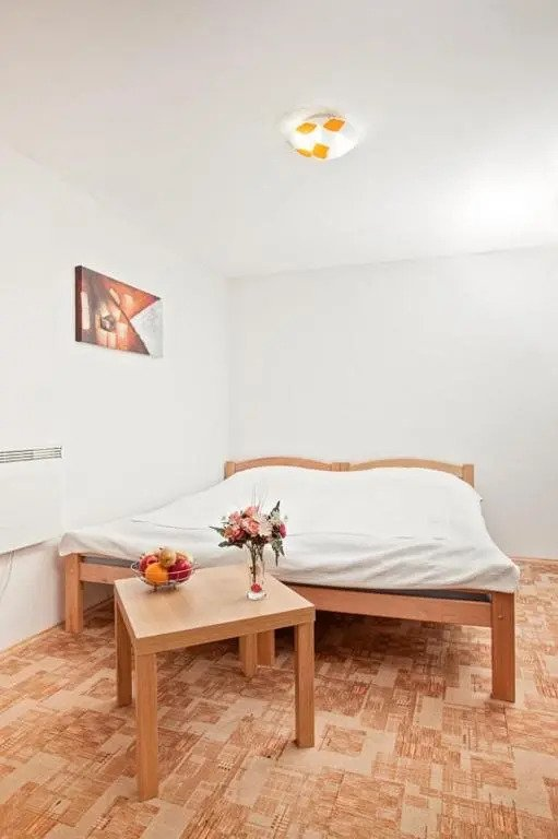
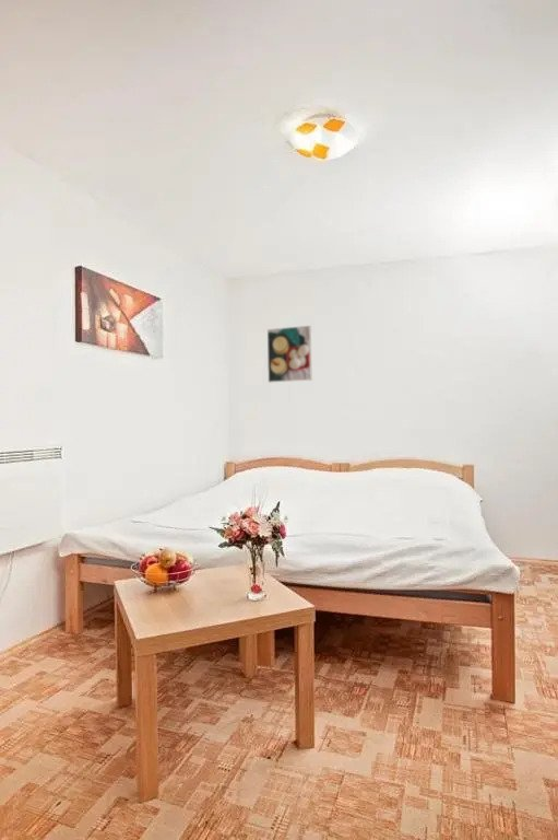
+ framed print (288, 354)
